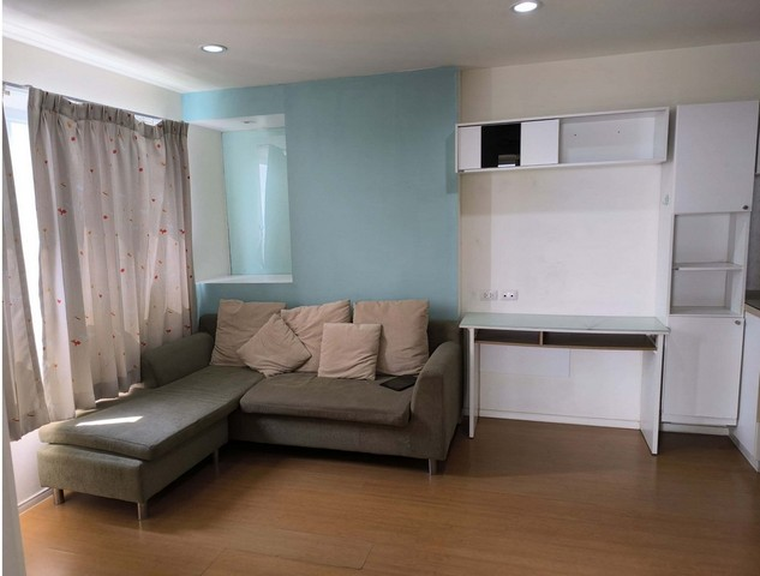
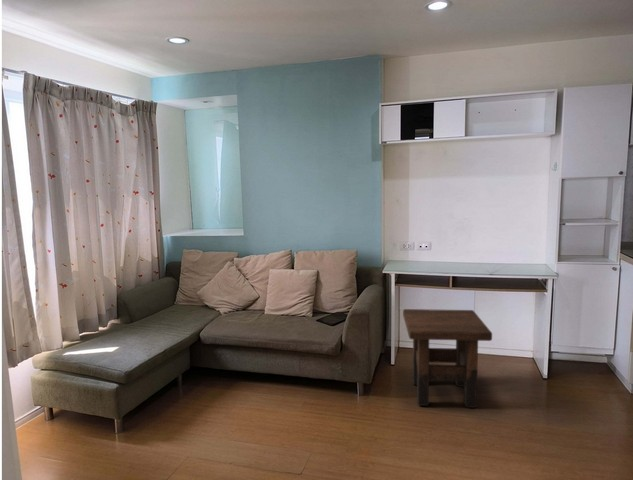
+ side table (443, 357)
